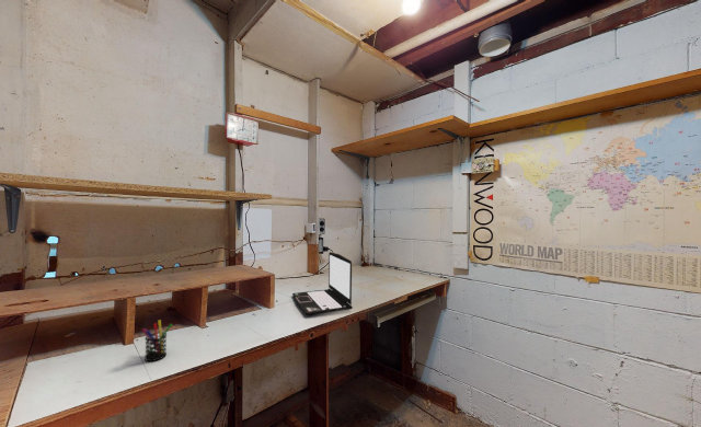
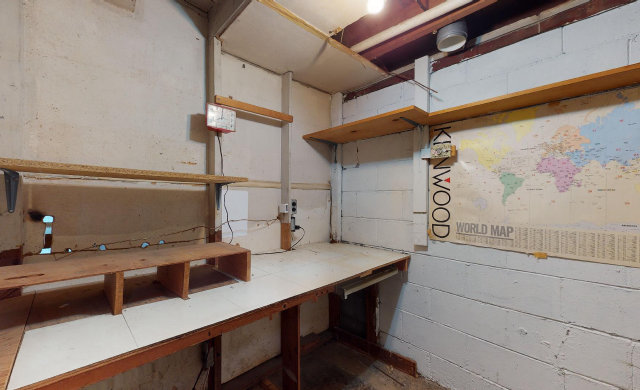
- pen holder (158, 338)
- laptop (329, 279)
